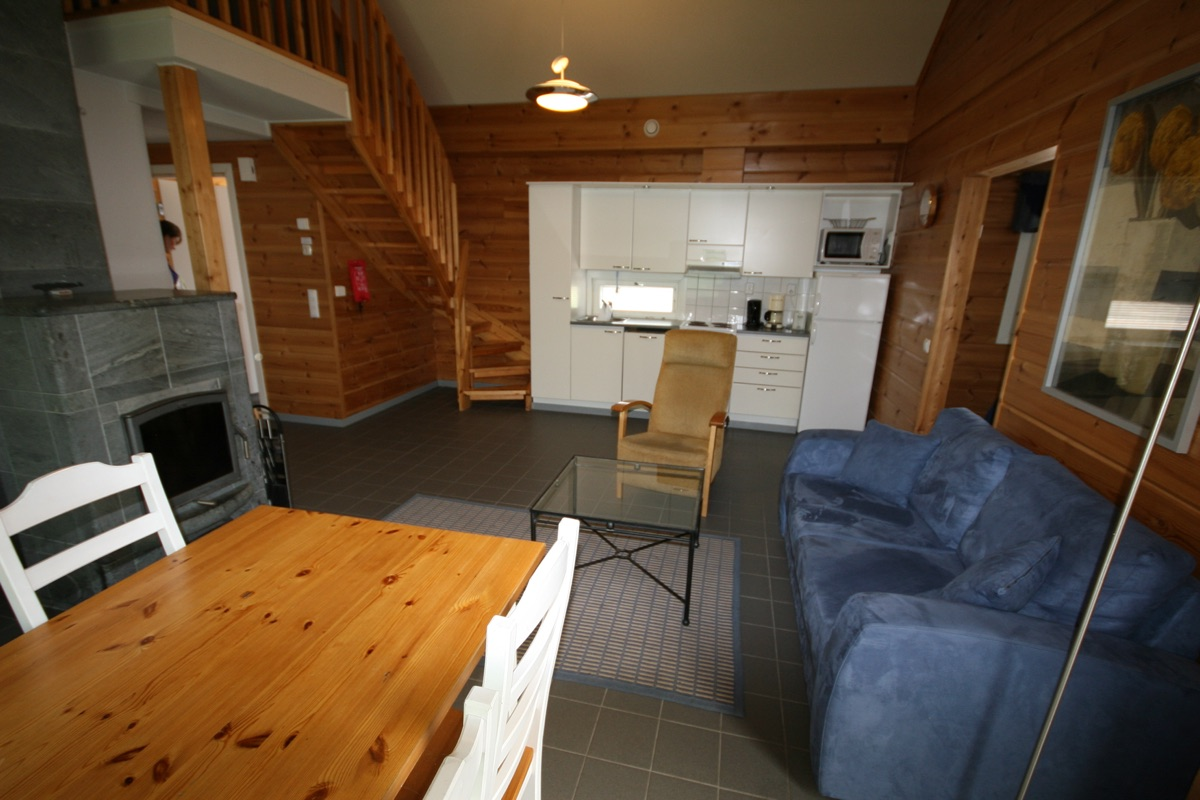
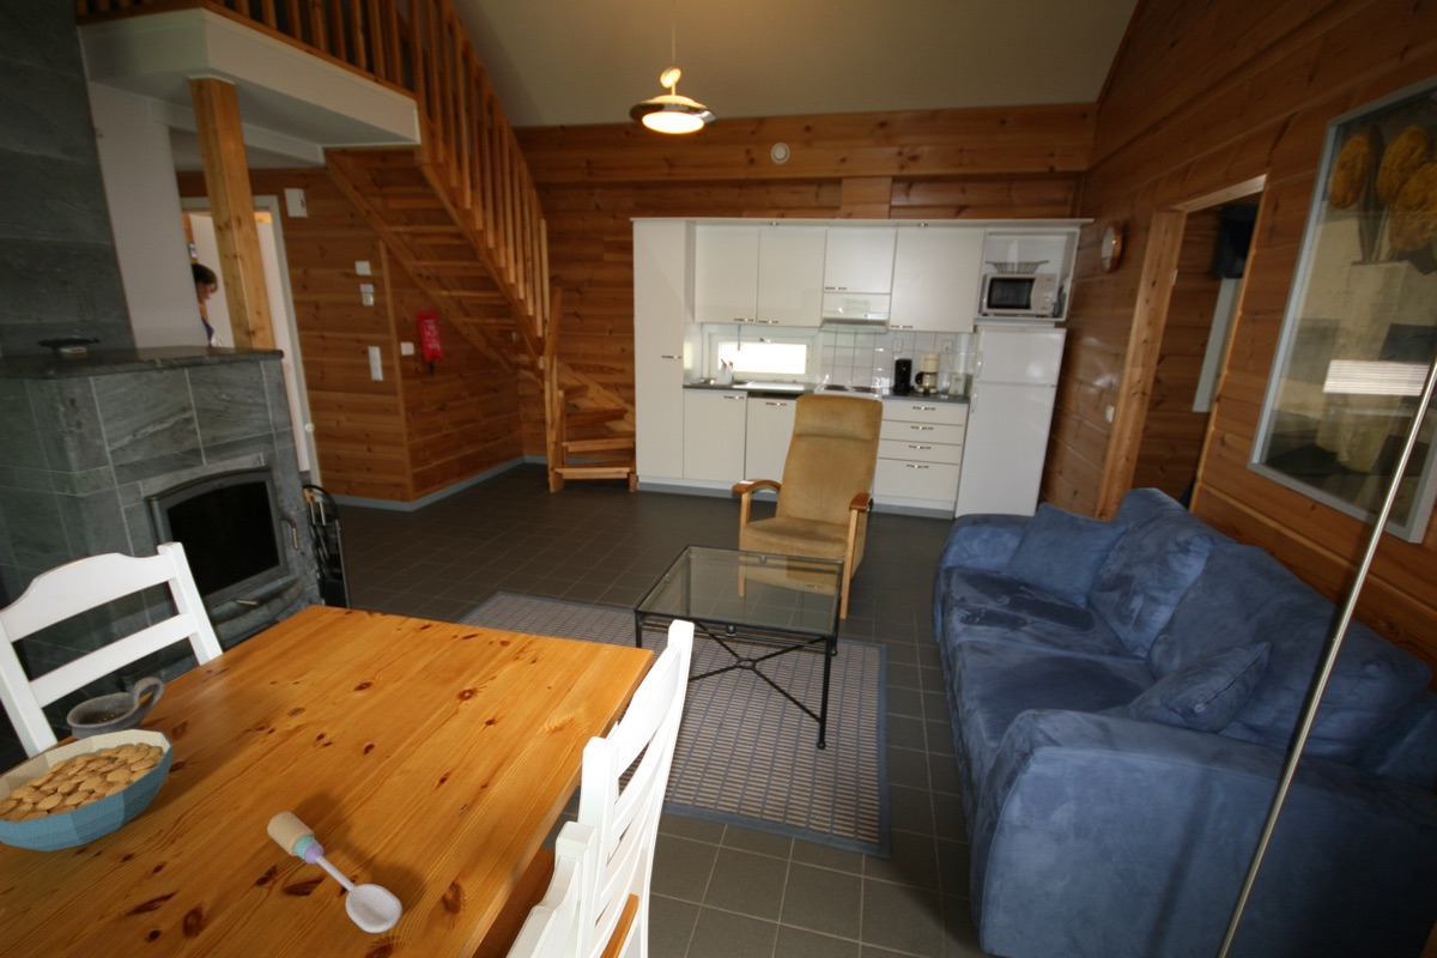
+ cup (116, 716)
+ spoon (329, 867)
+ cereal bowl (87, 800)
